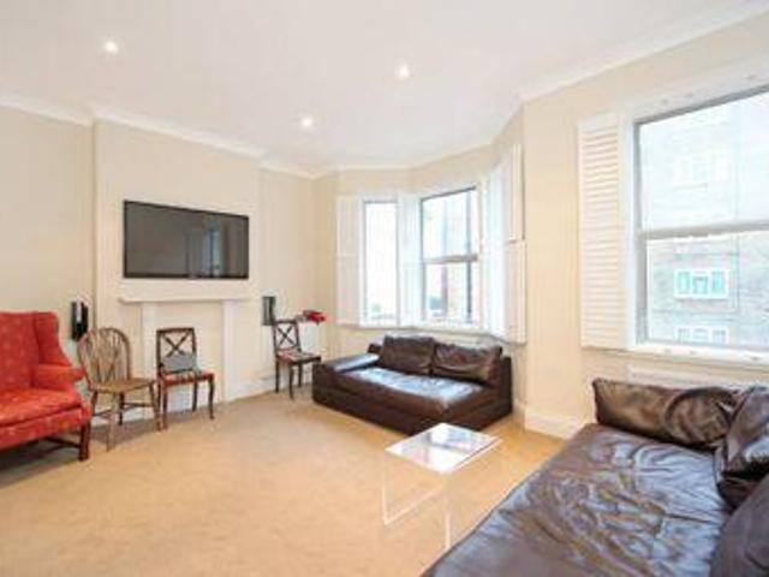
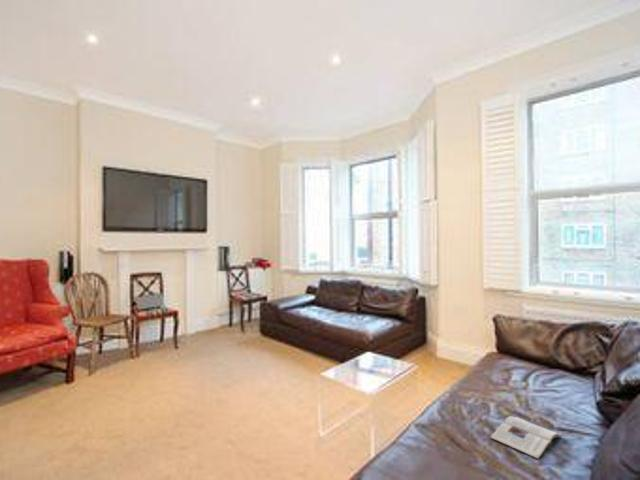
+ magazine (526, 432)
